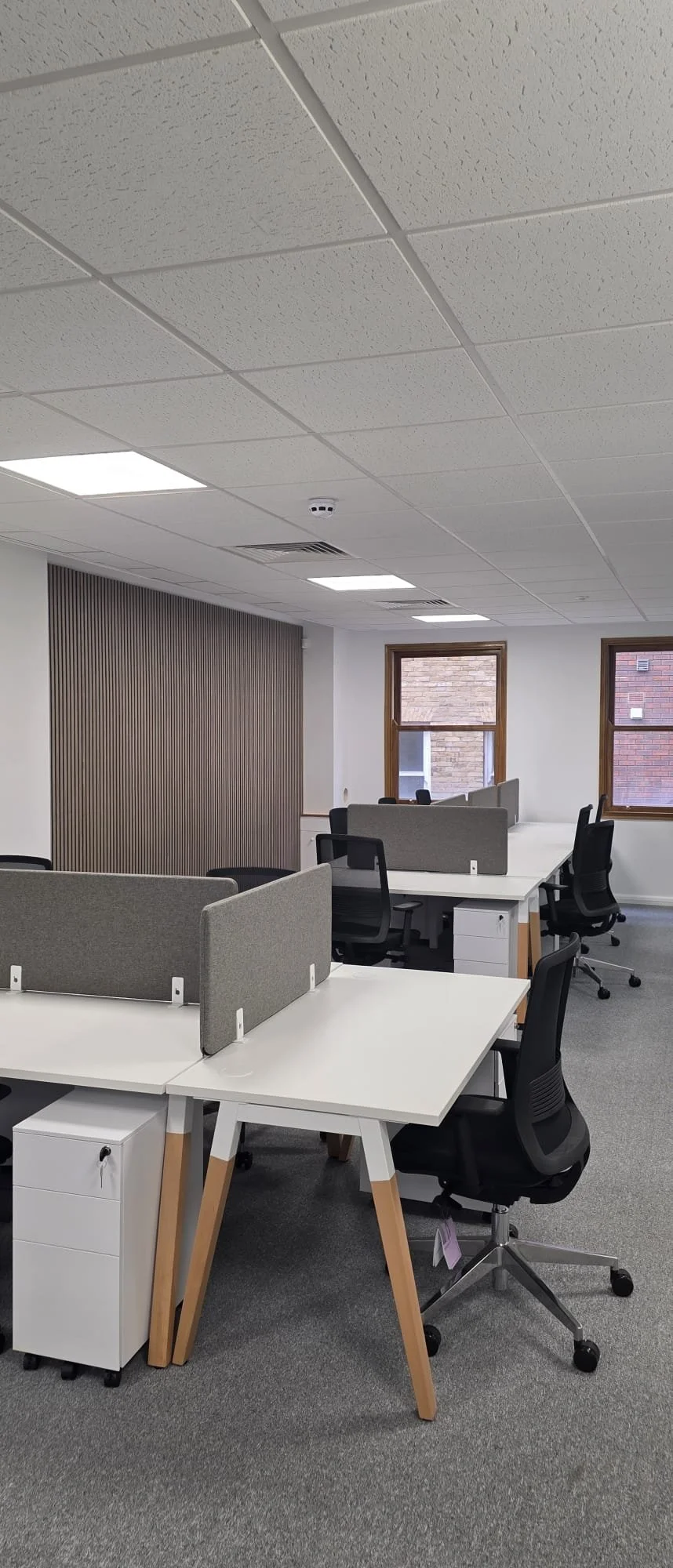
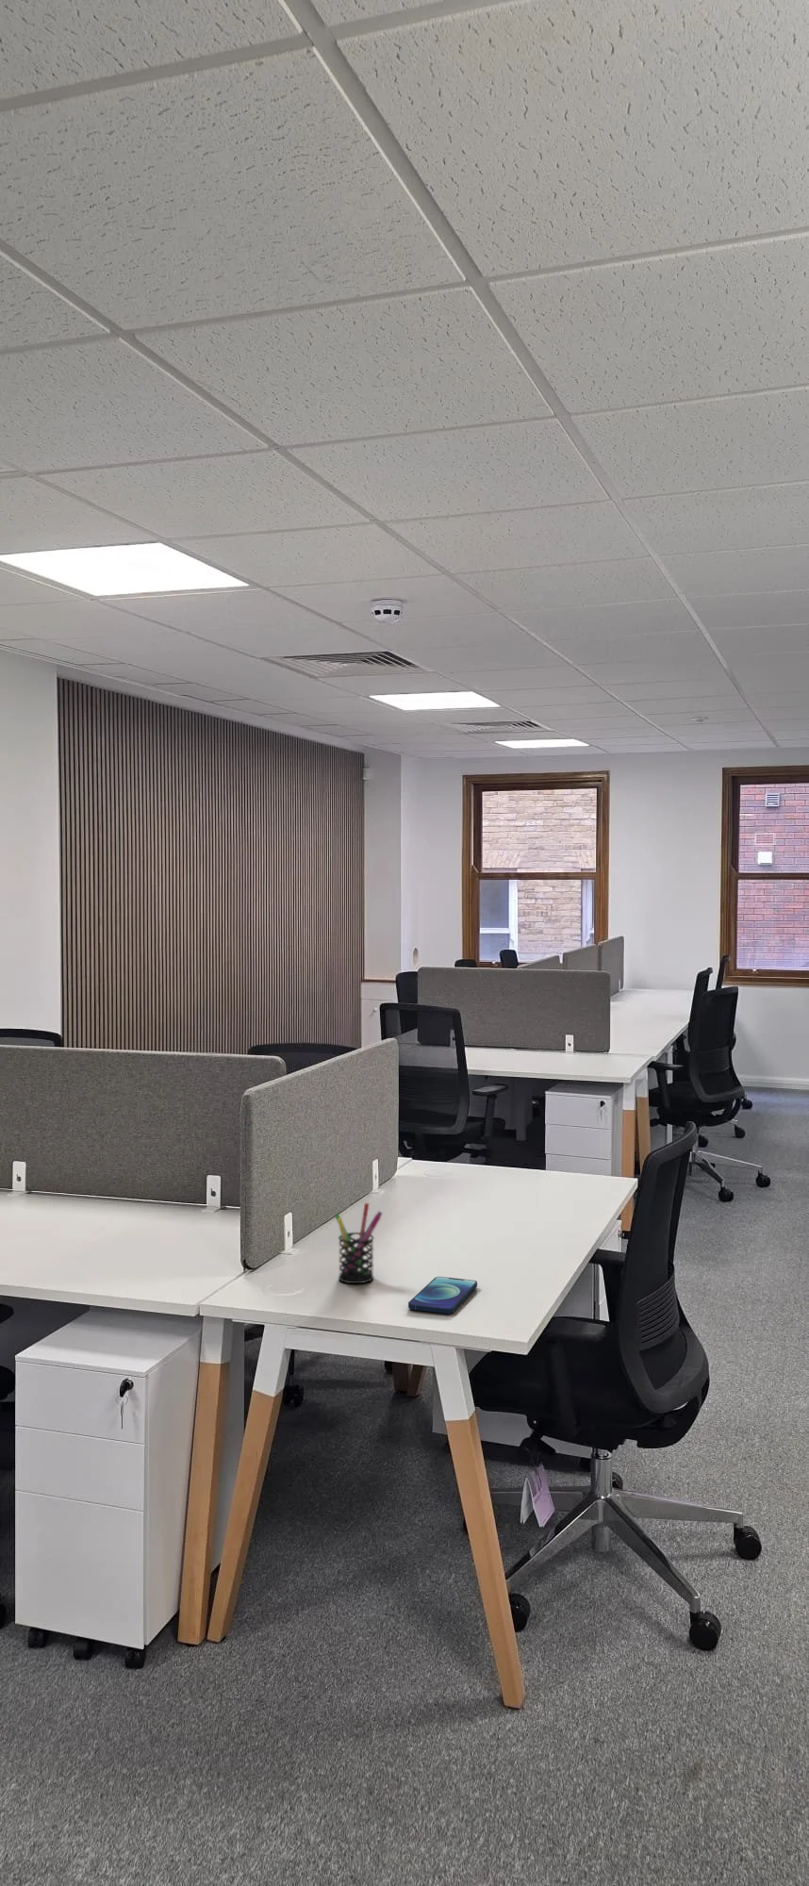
+ pen holder (353, 1241)
+ smartphone (444, 1294)
